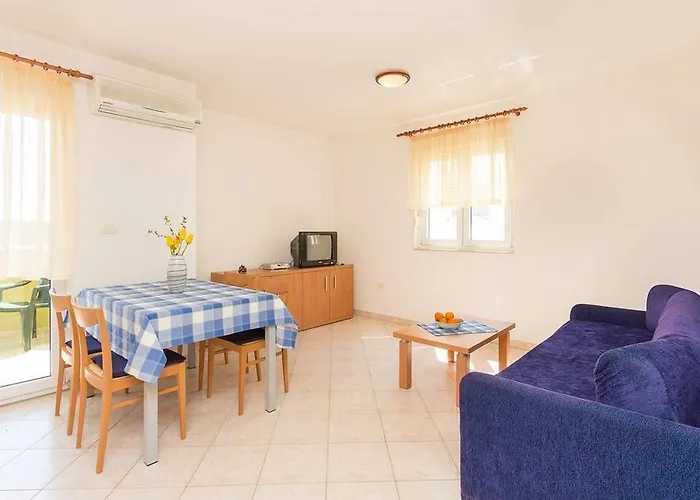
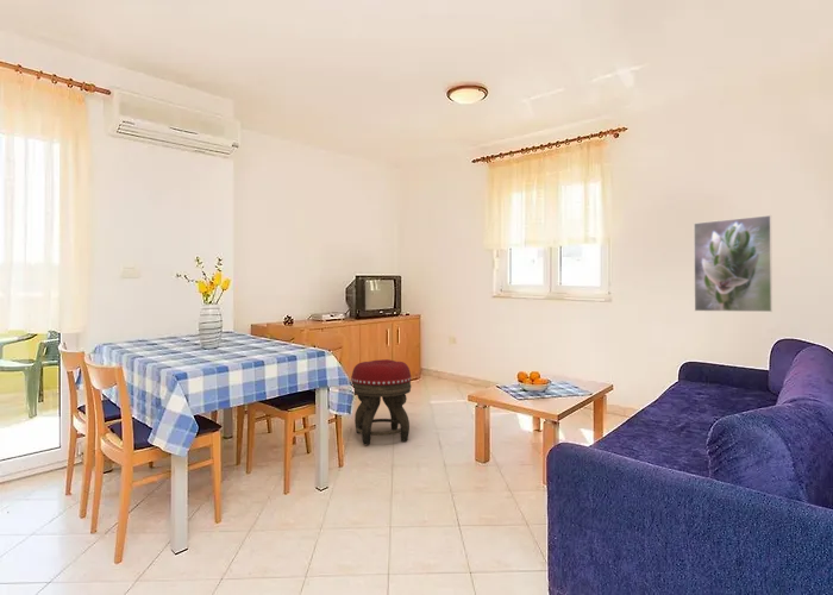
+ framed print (731, 265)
+ footstool (380, 399)
